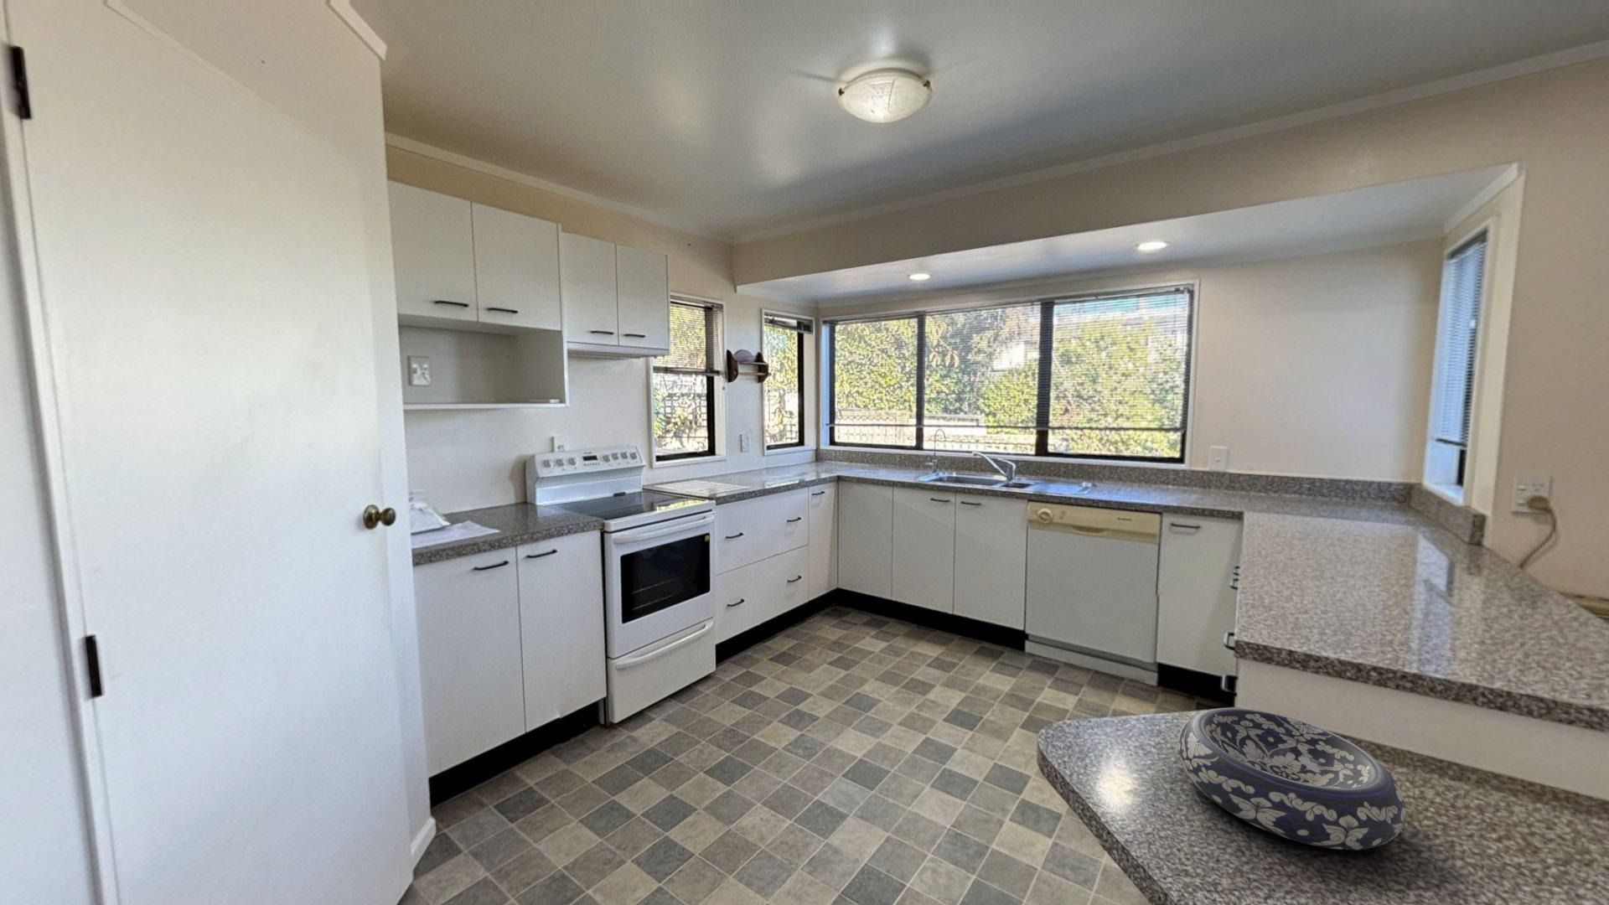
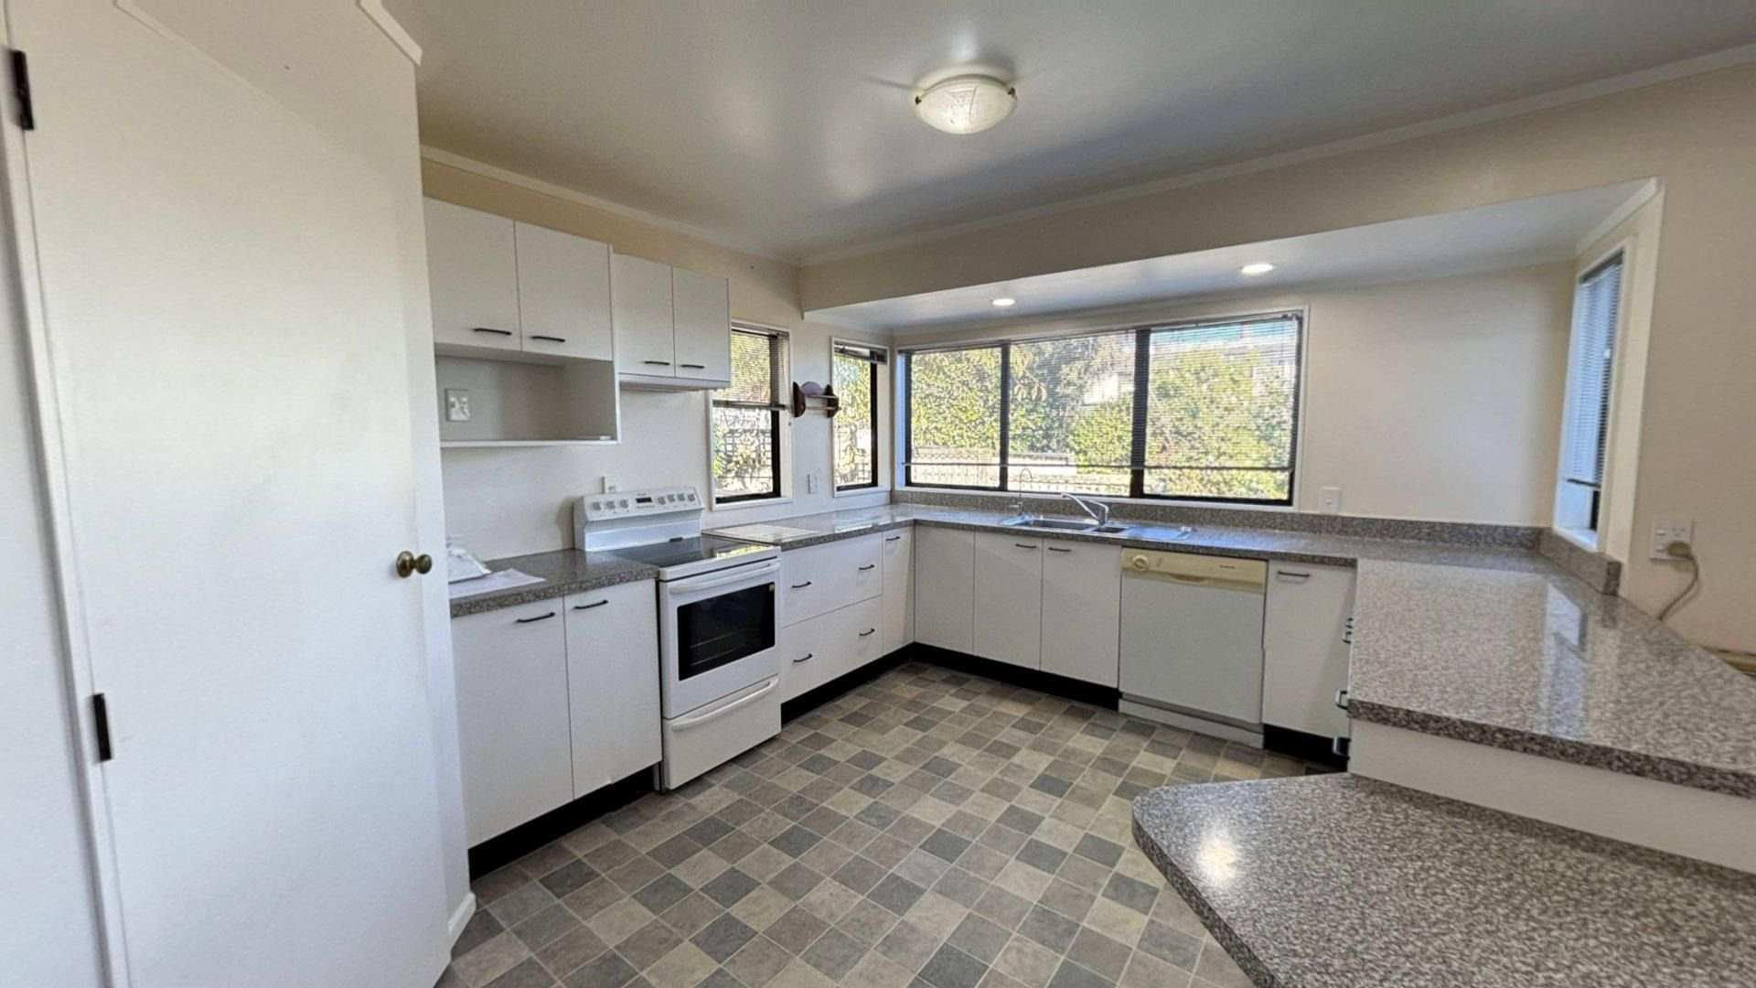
- decorative bowl (1281, 771)
